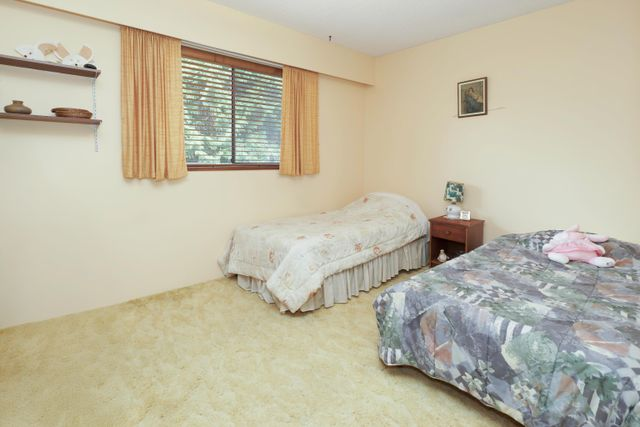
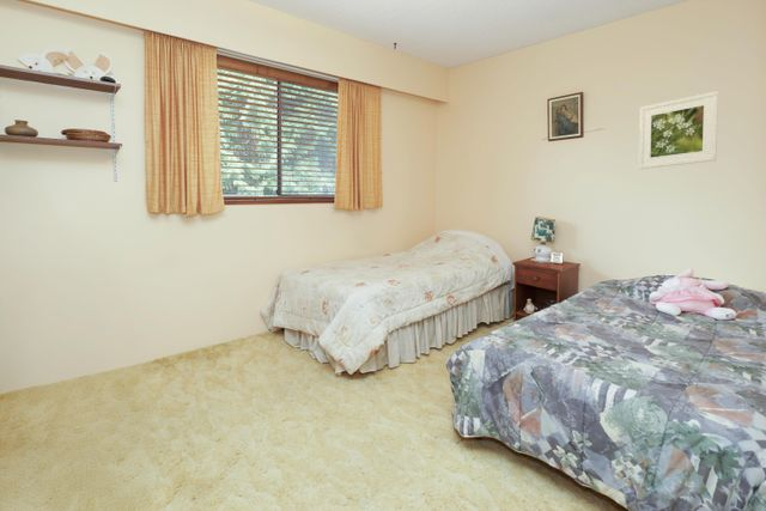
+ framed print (675, 132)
